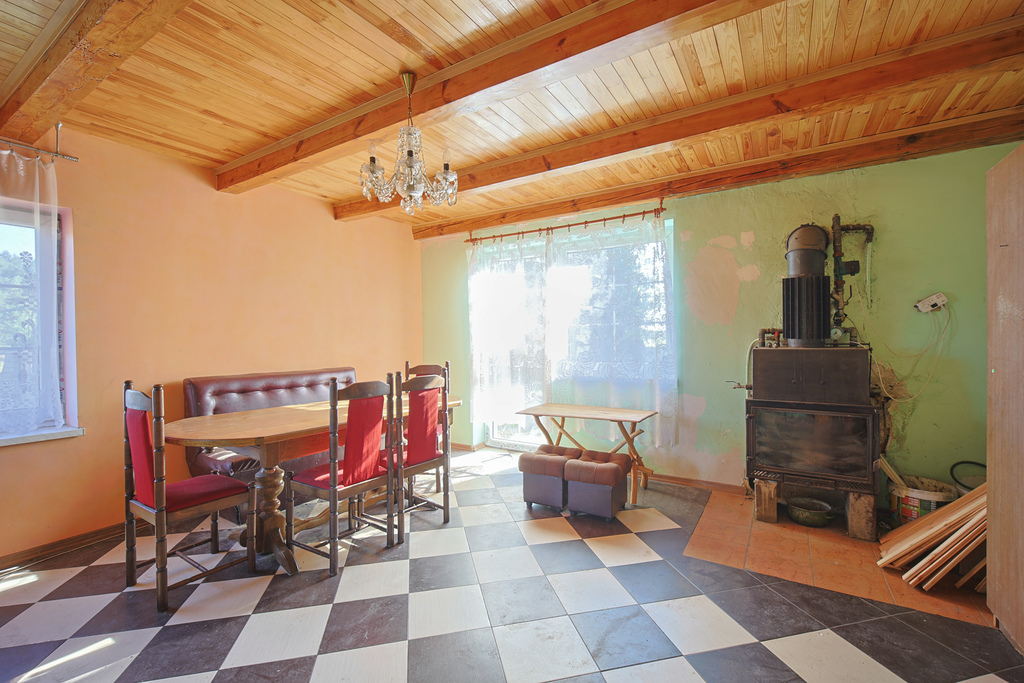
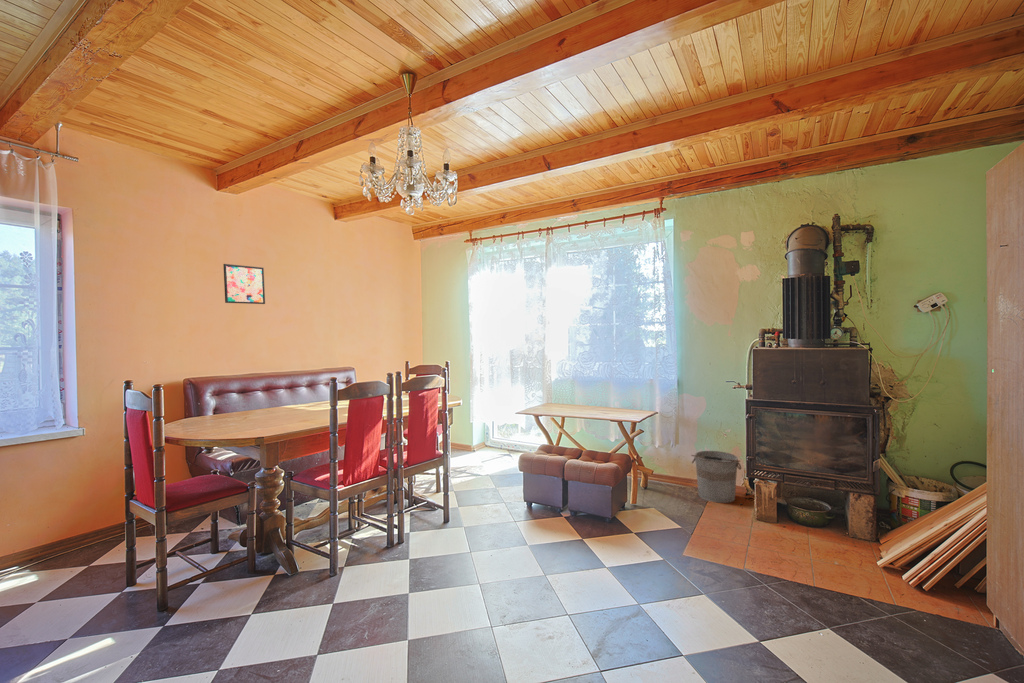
+ wall art (245, 284)
+ bucket (716, 474)
